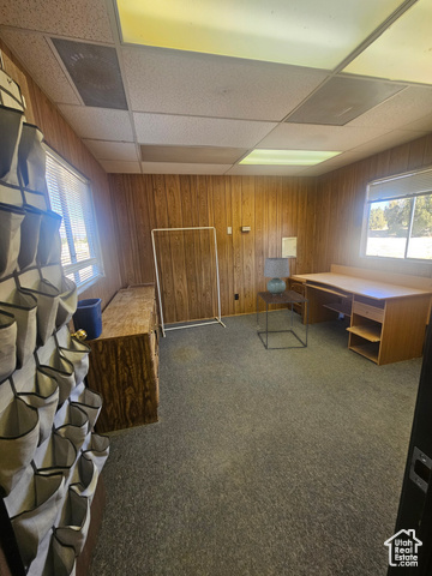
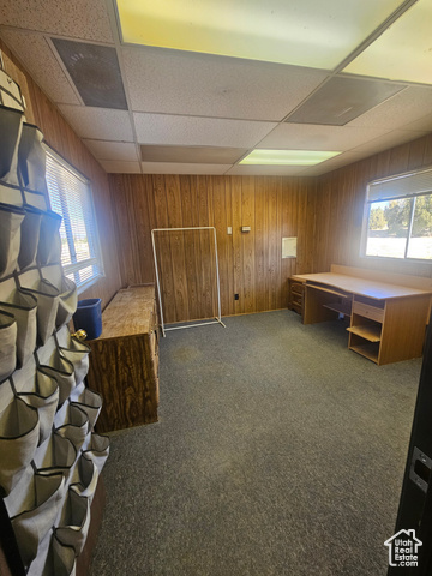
- side table (292, 318)
- lamp (276, 276)
